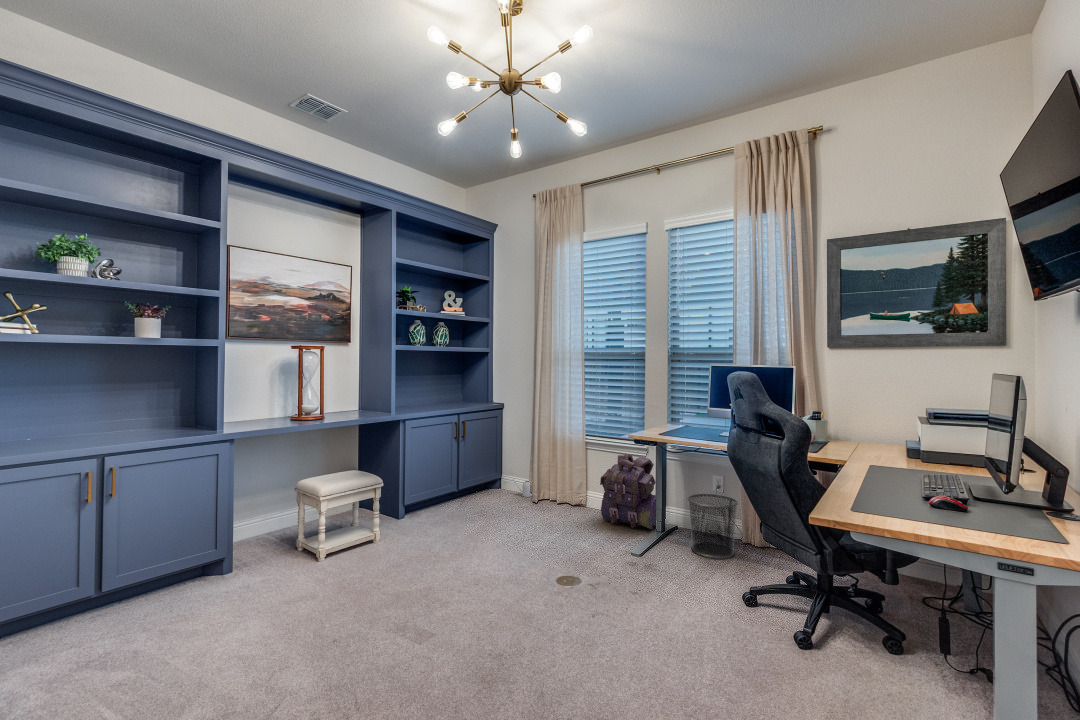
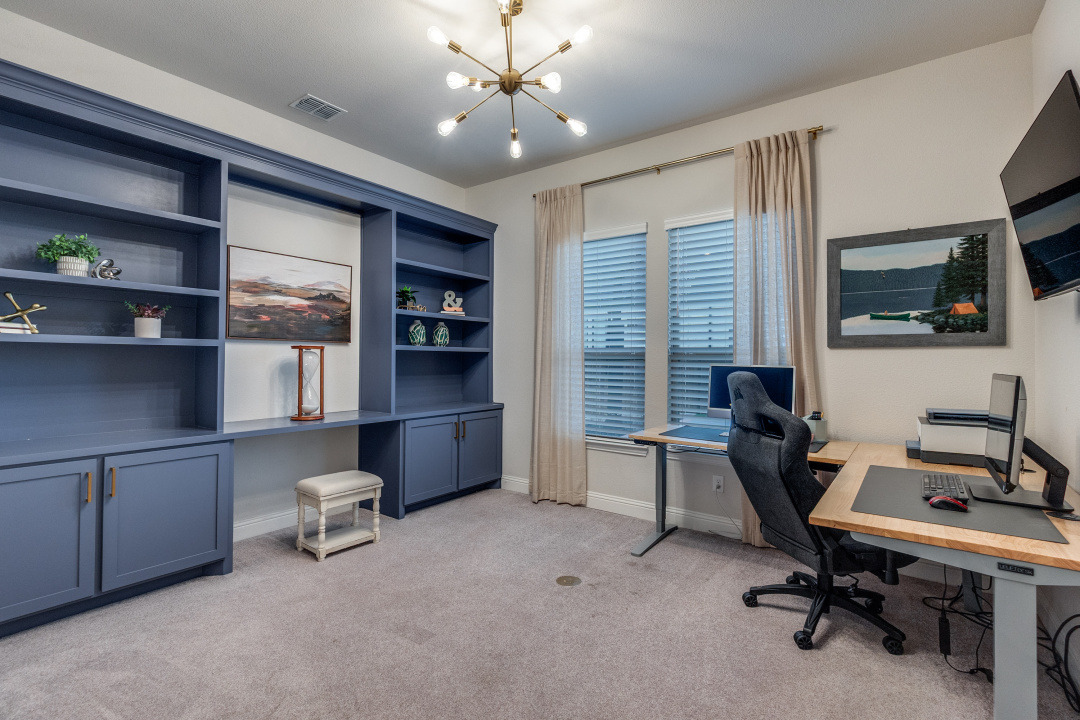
- backpack (630, 489)
- watering can (524, 487)
- waste bin (712, 525)
